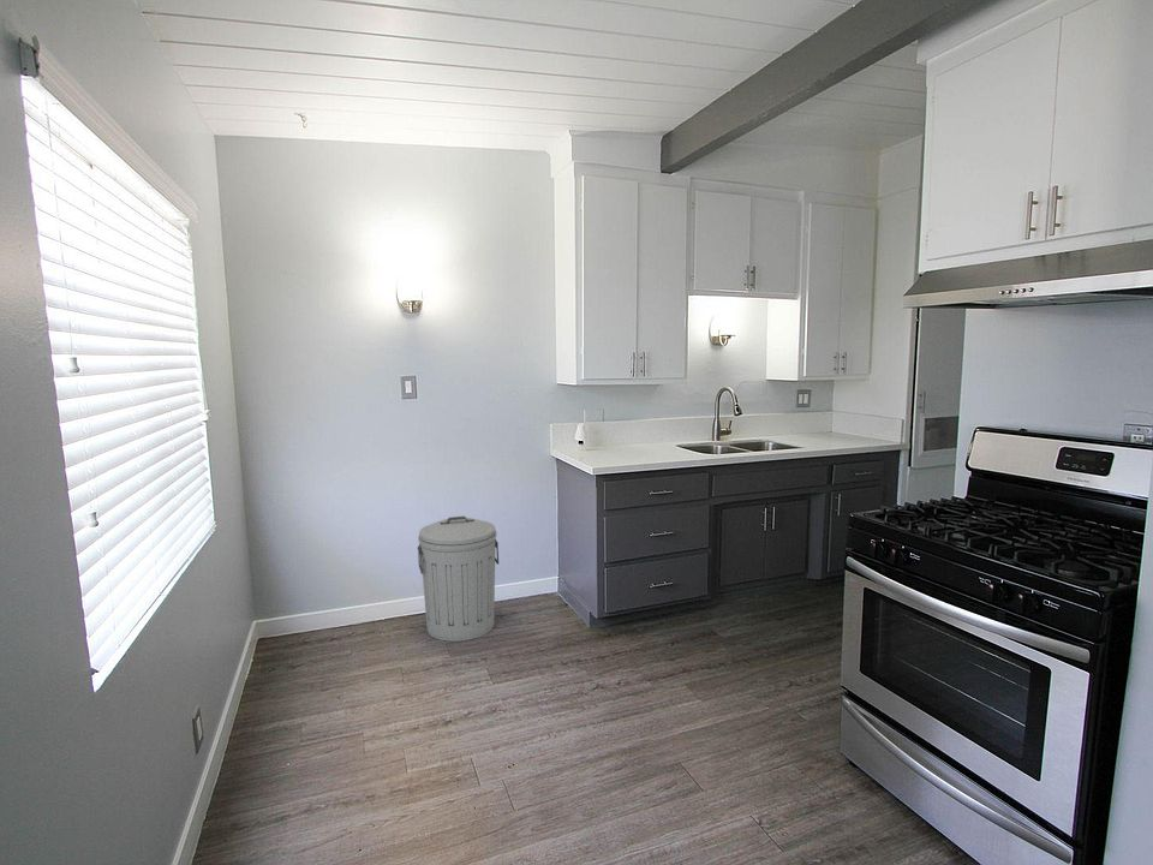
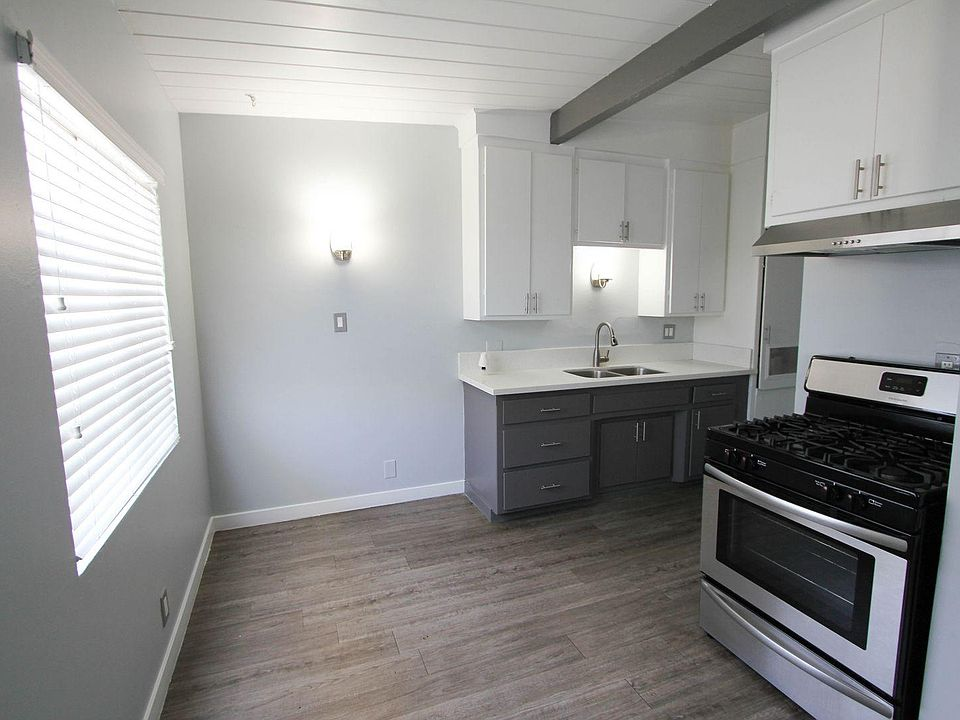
- trash can (459, 572)
